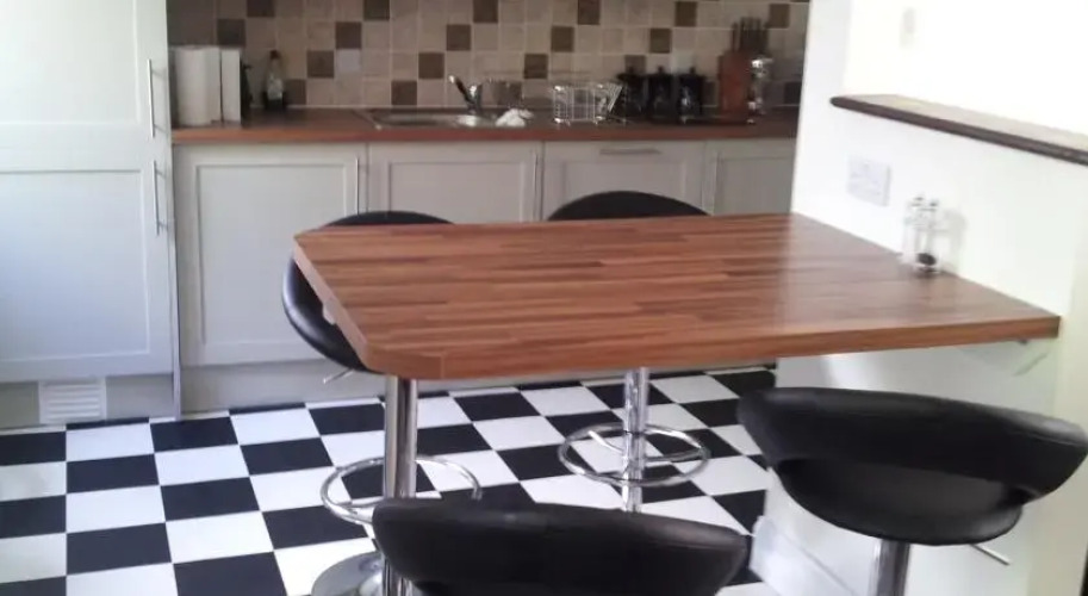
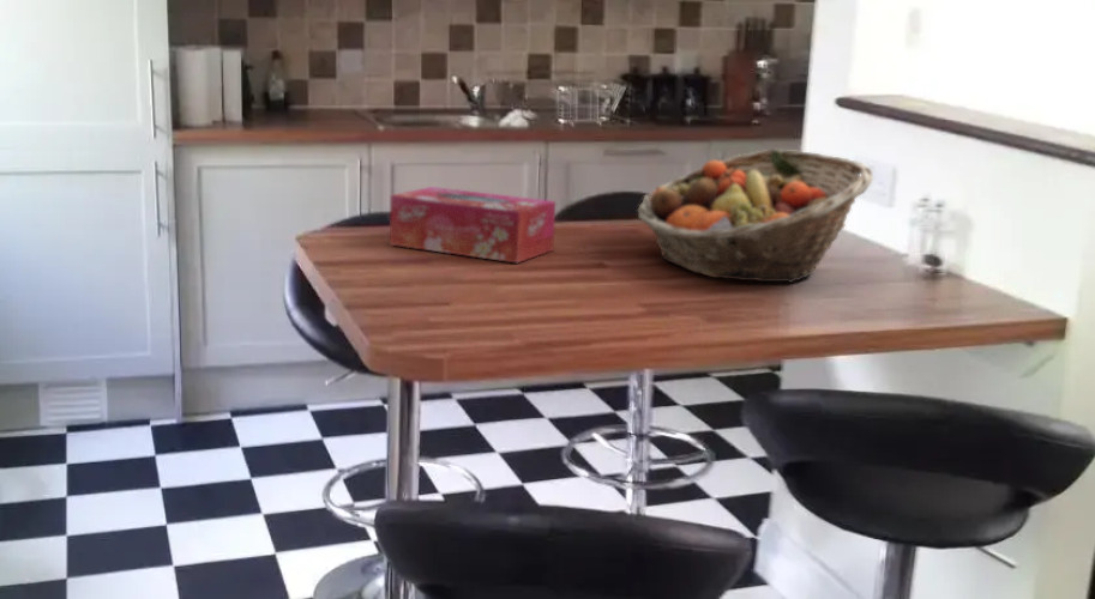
+ fruit basket (750, 210)
+ tissue box (471, 223)
